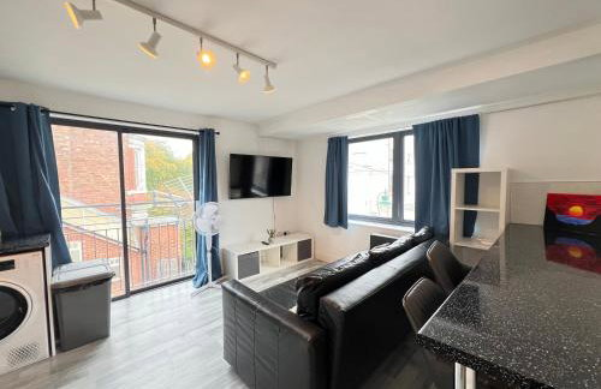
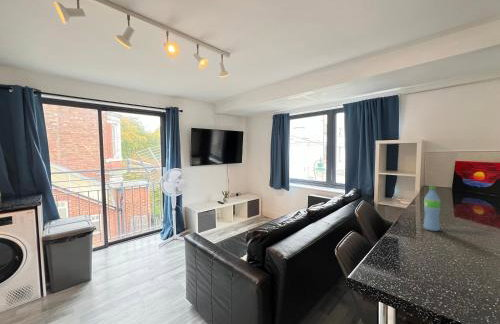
+ water bottle (432, 207)
